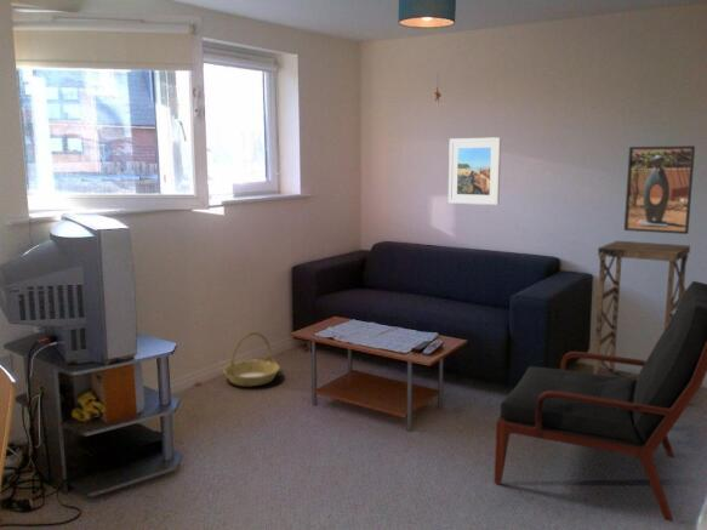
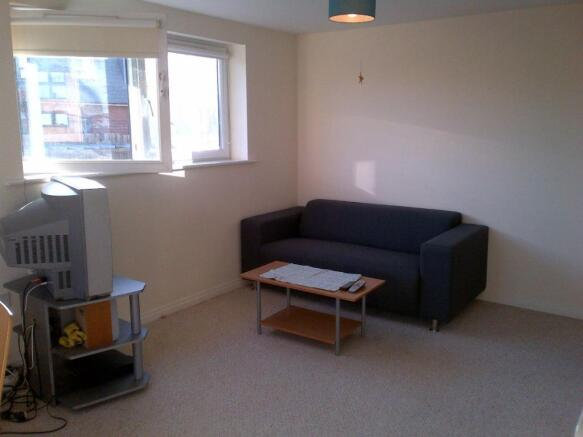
- basket (251, 360)
- armchair (608, 381)
- pedestal table (617, 313)
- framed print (473, 171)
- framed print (657, 189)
